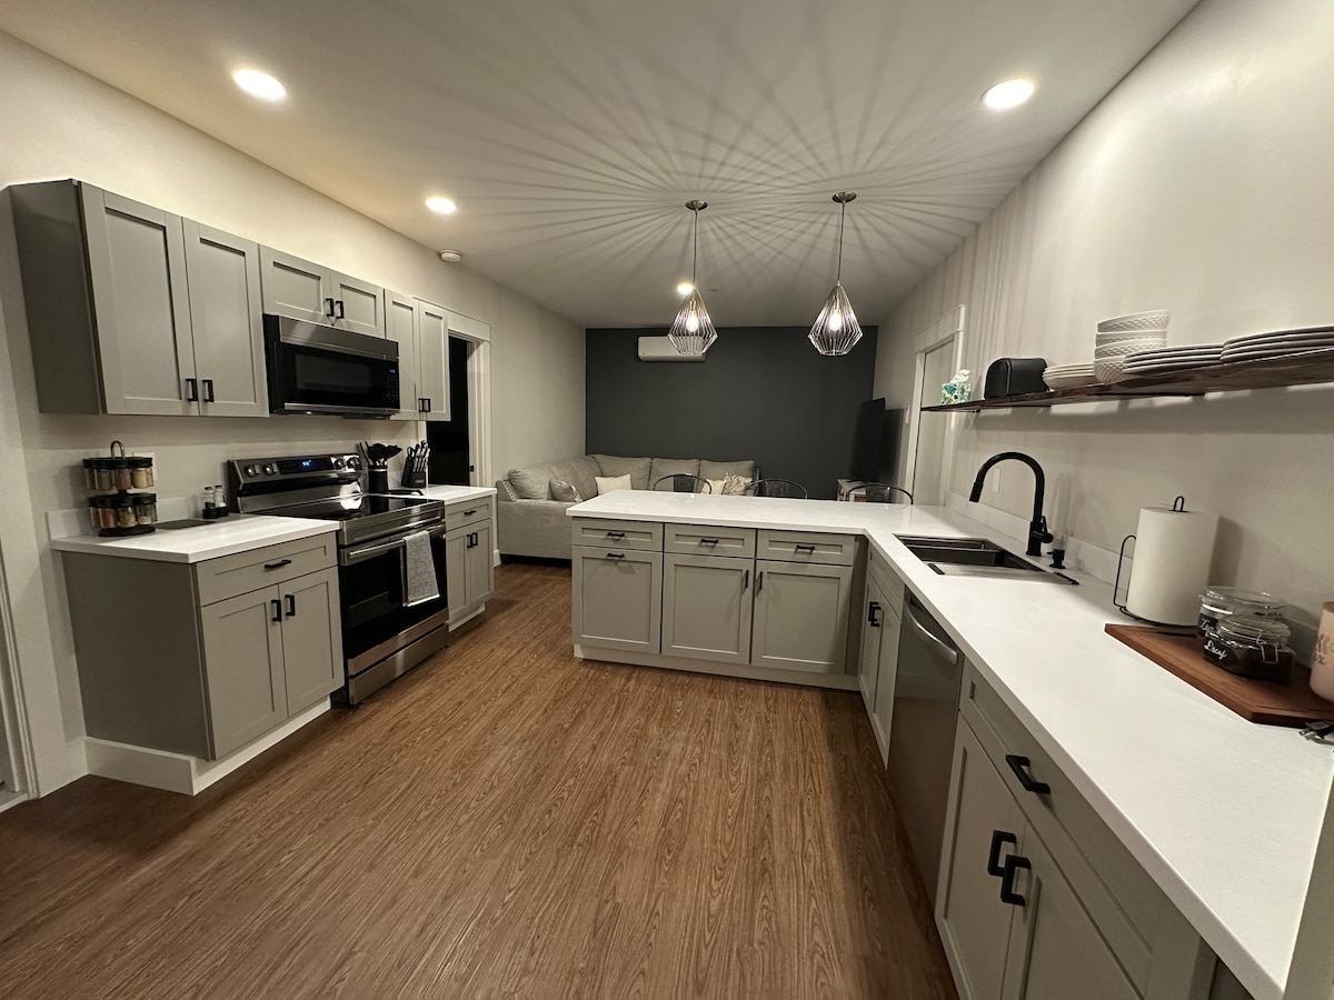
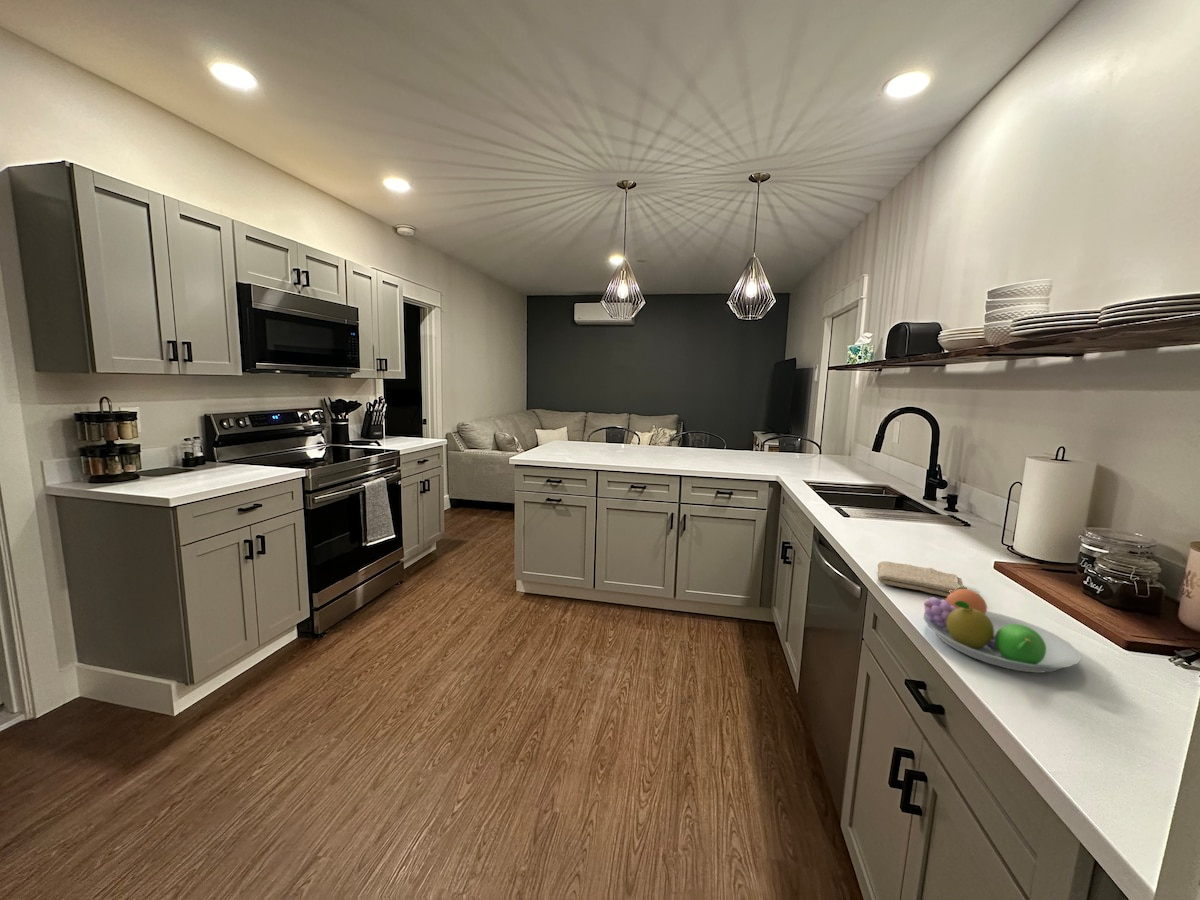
+ washcloth (919, 578)
+ fruit bowl (996, 623)
